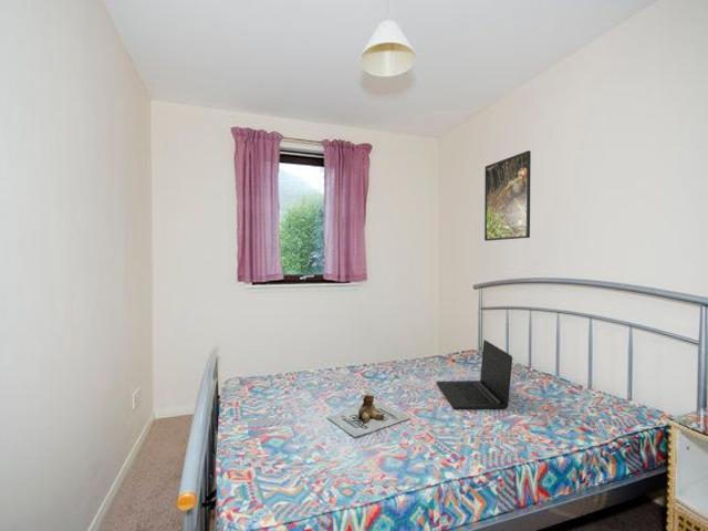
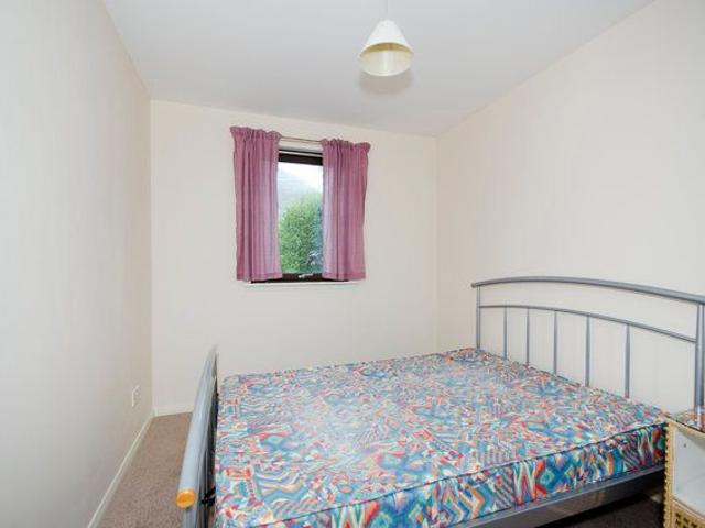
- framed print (506, 199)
- laptop (470, 381)
- teddy bear (368, 405)
